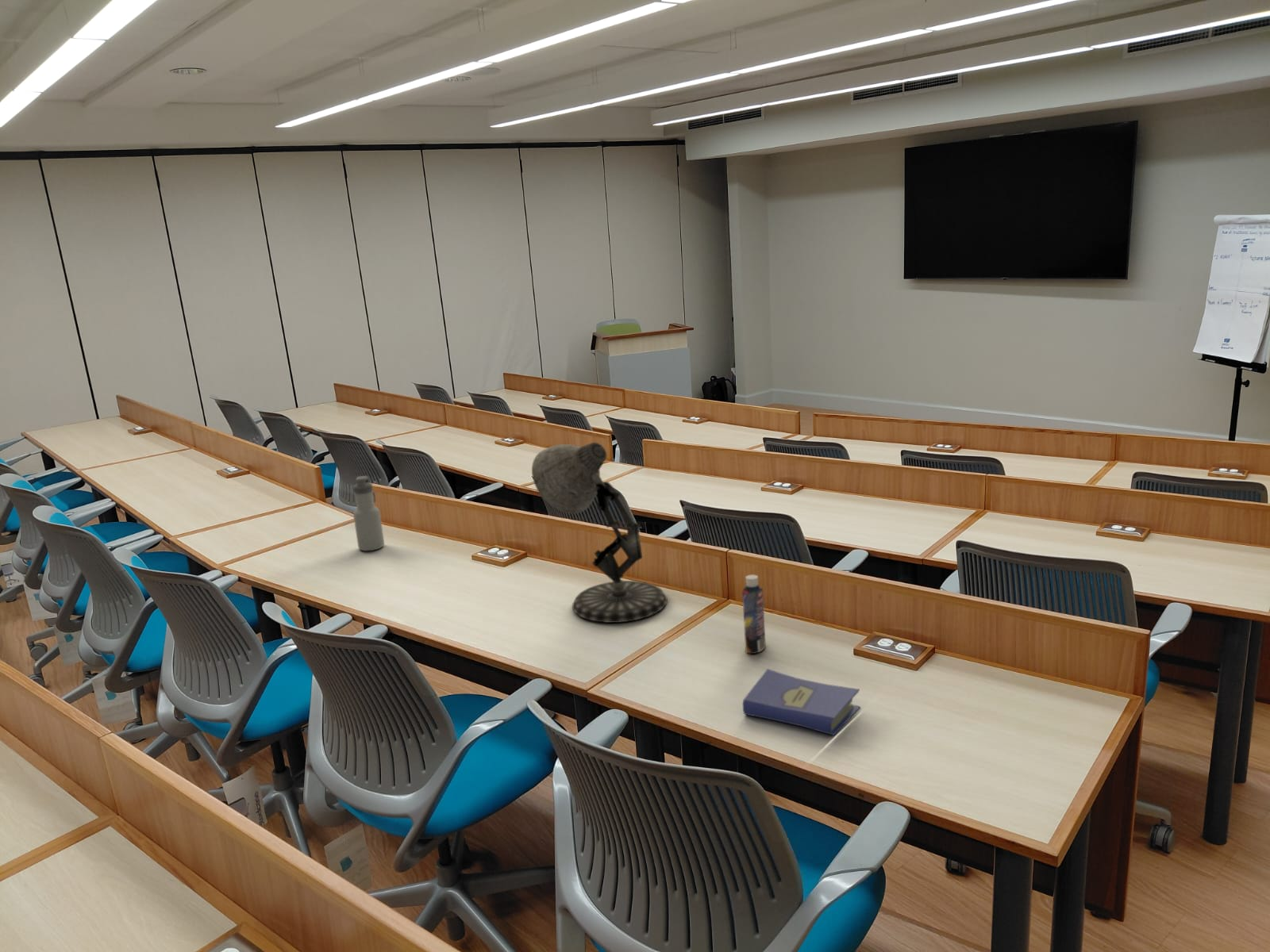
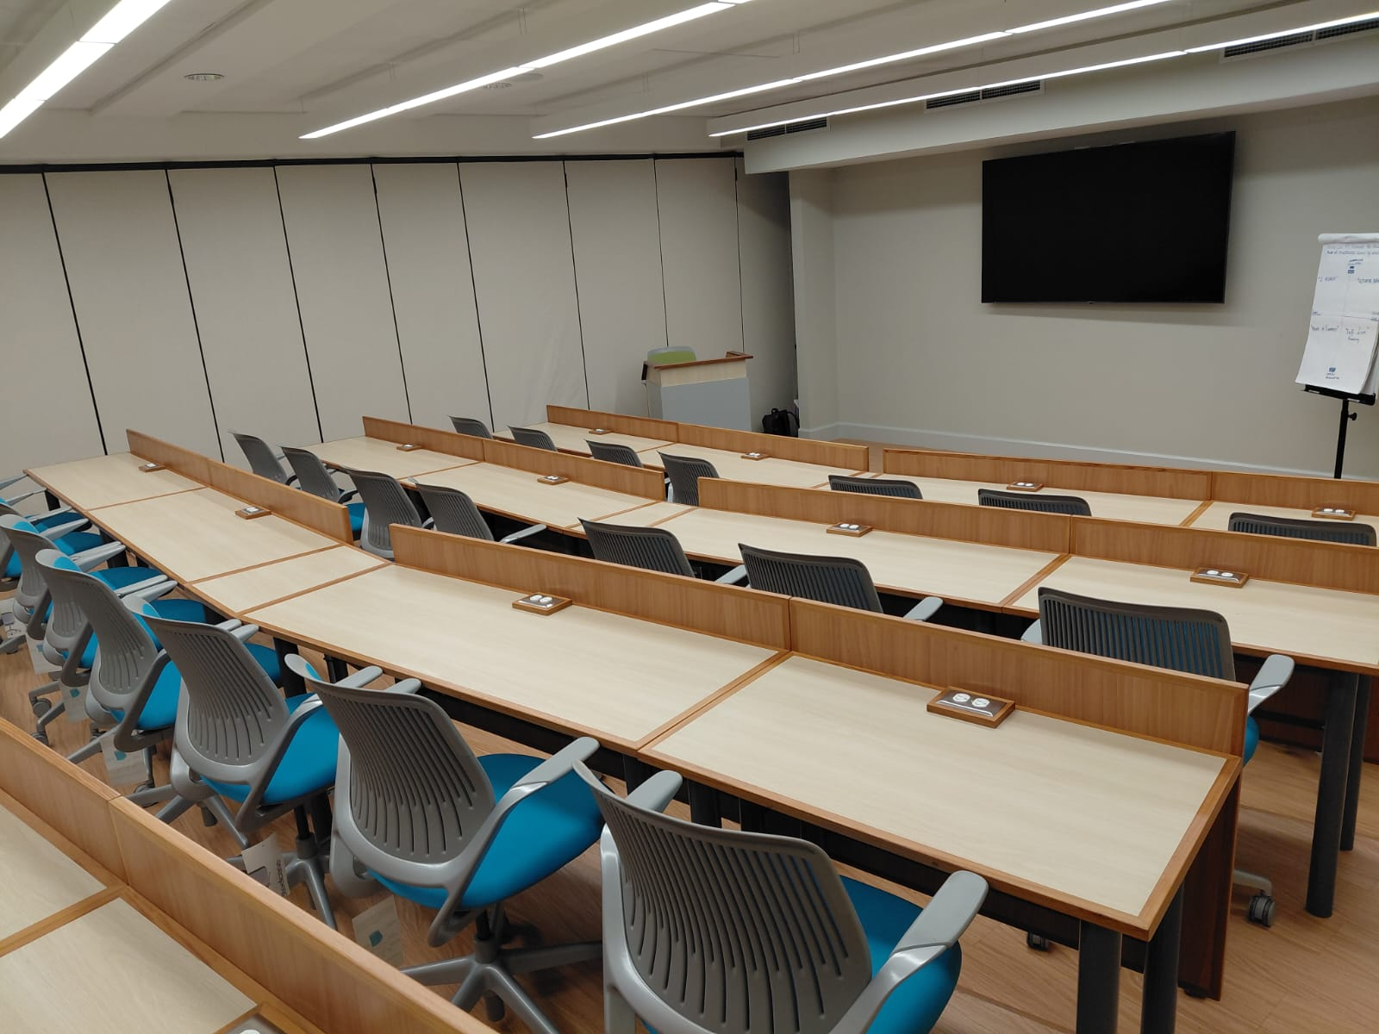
- water bottle (366, 512)
- desk lamp (606, 524)
- bottle (753, 612)
- hardcover book (799, 701)
